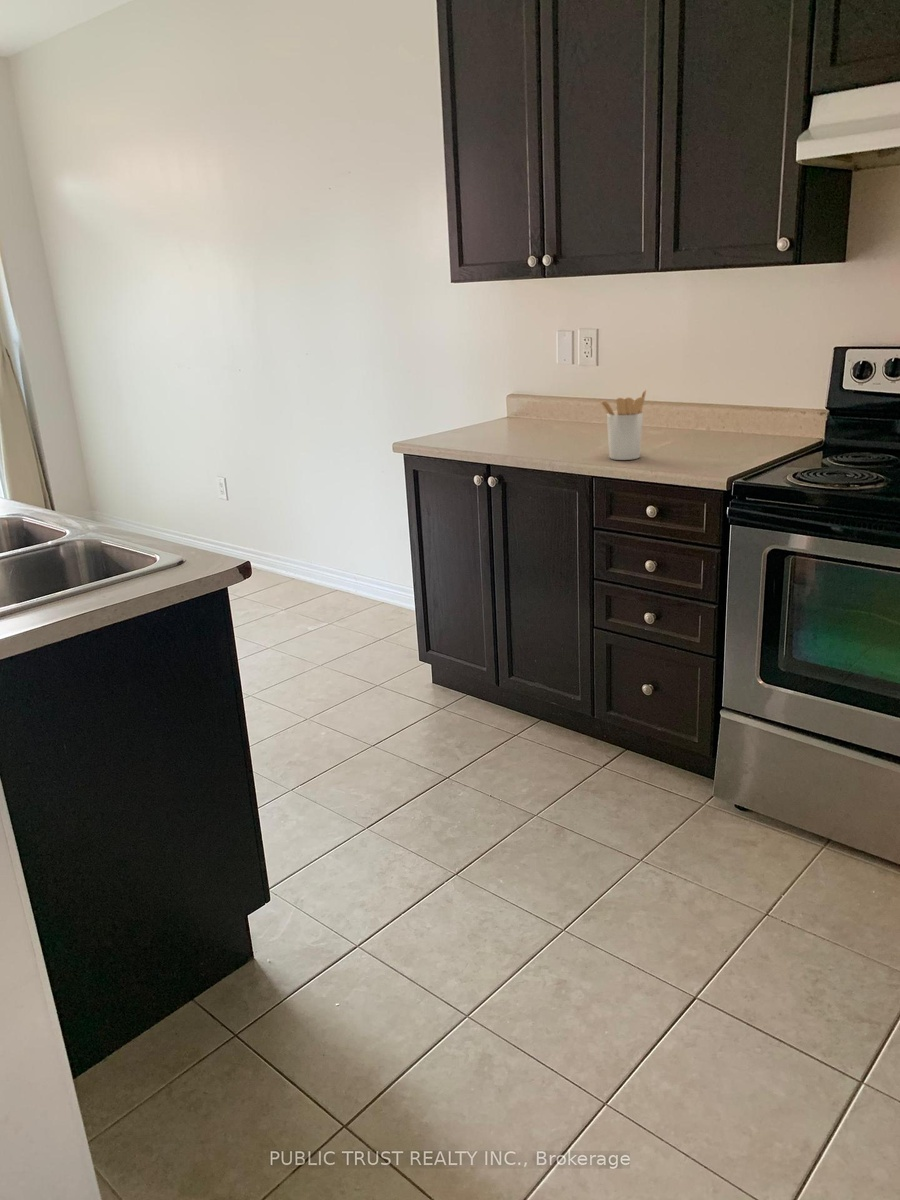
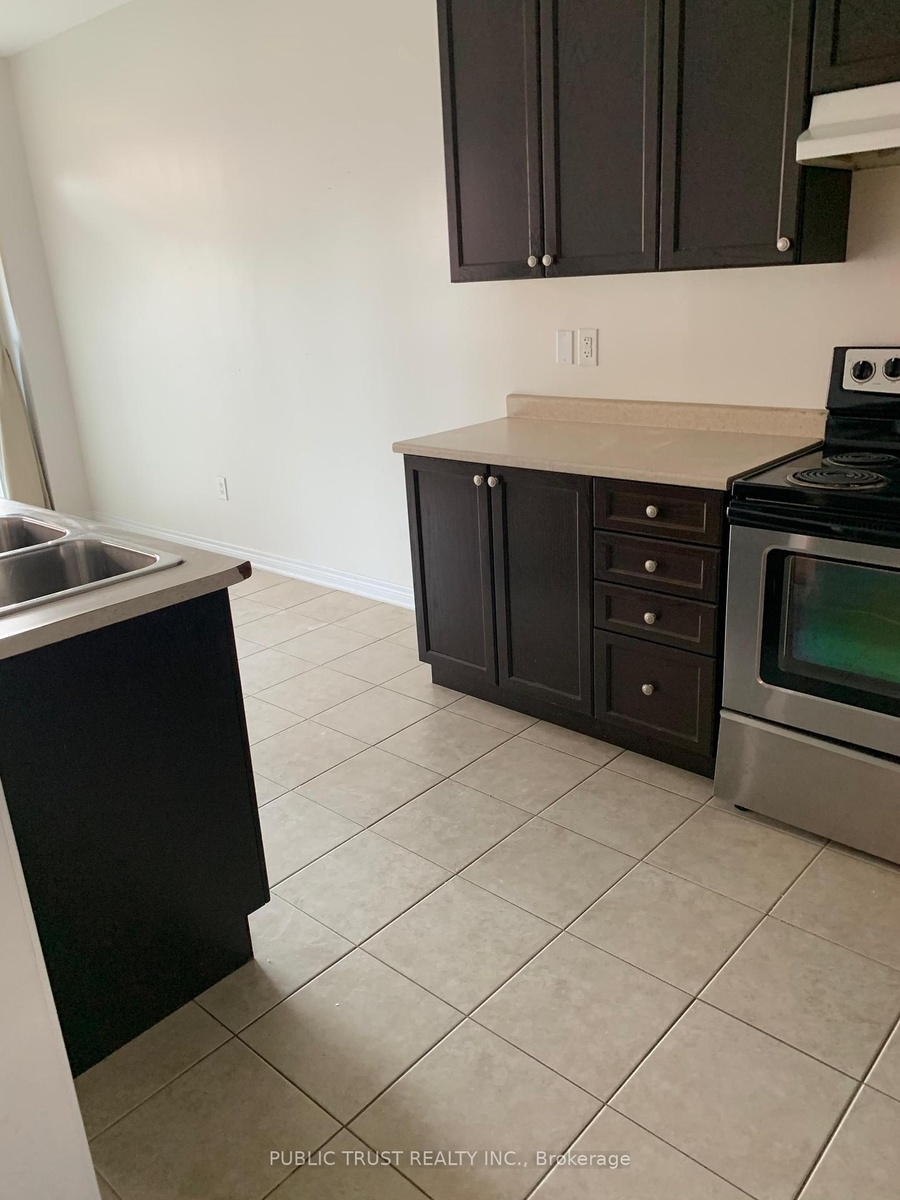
- utensil holder (626, 425)
